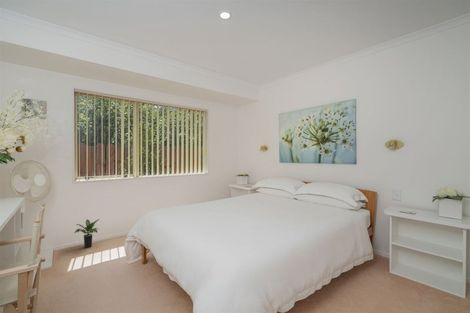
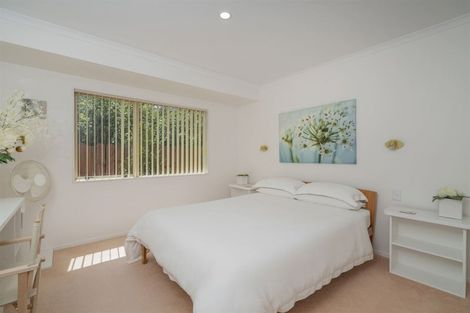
- potted plant (87, 233)
